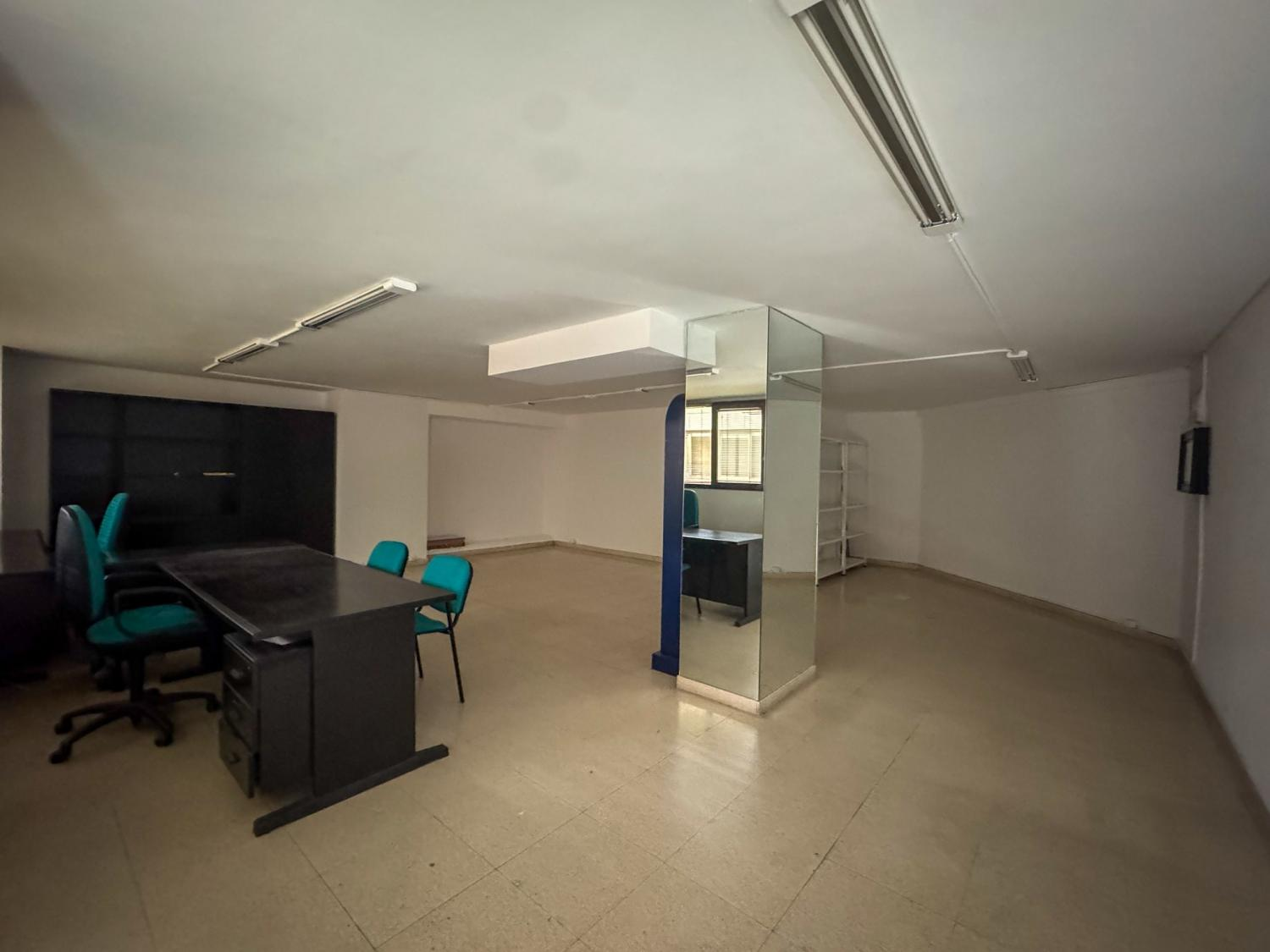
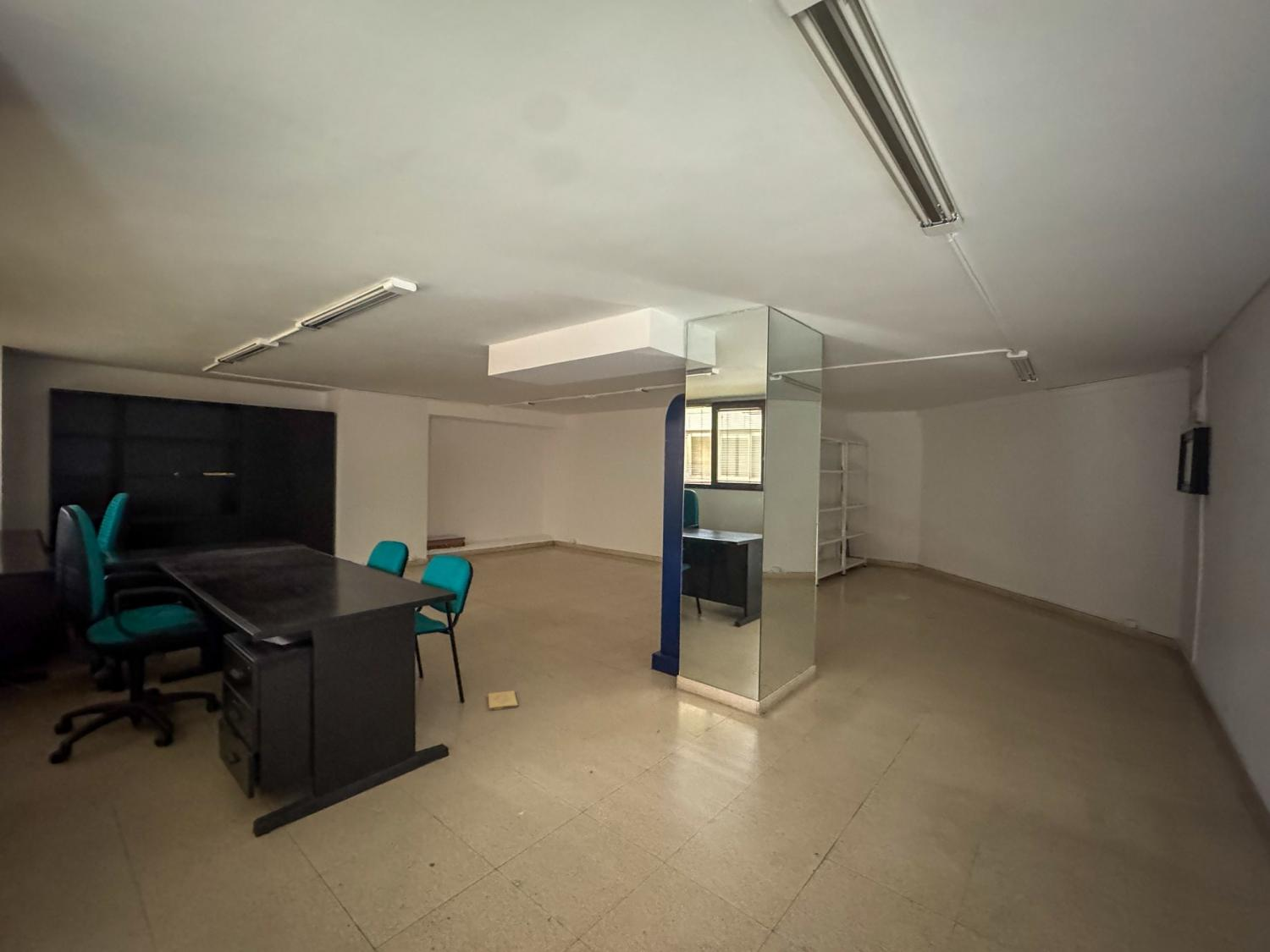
+ box (502, 700)
